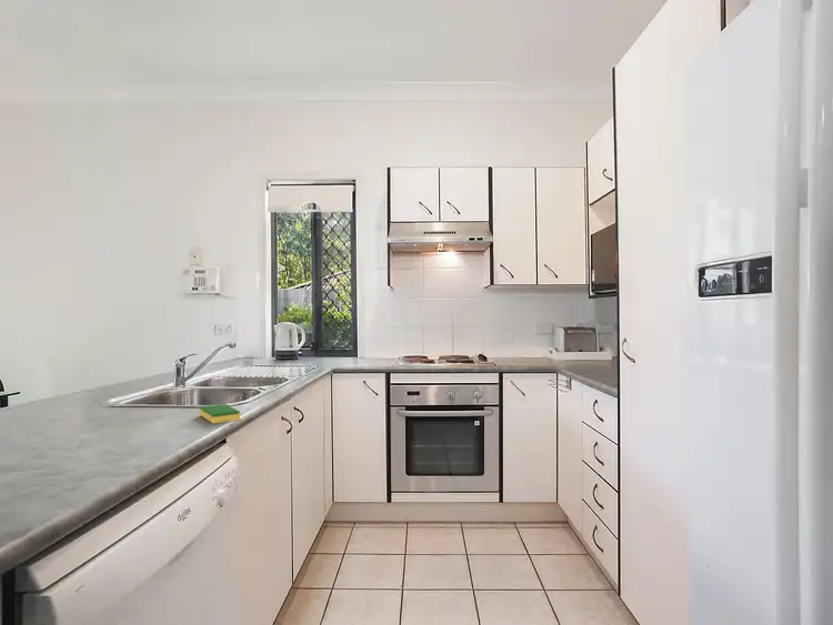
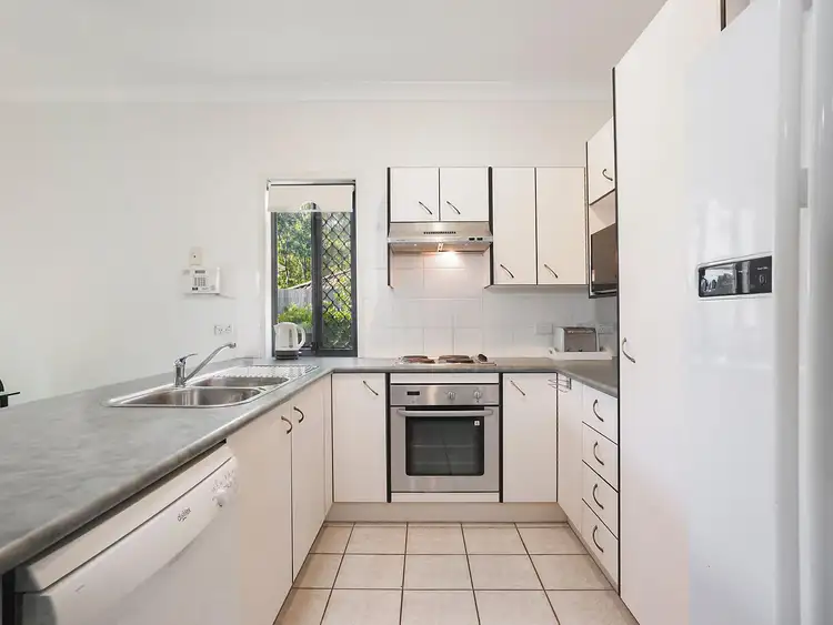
- dish sponge (219, 413)
